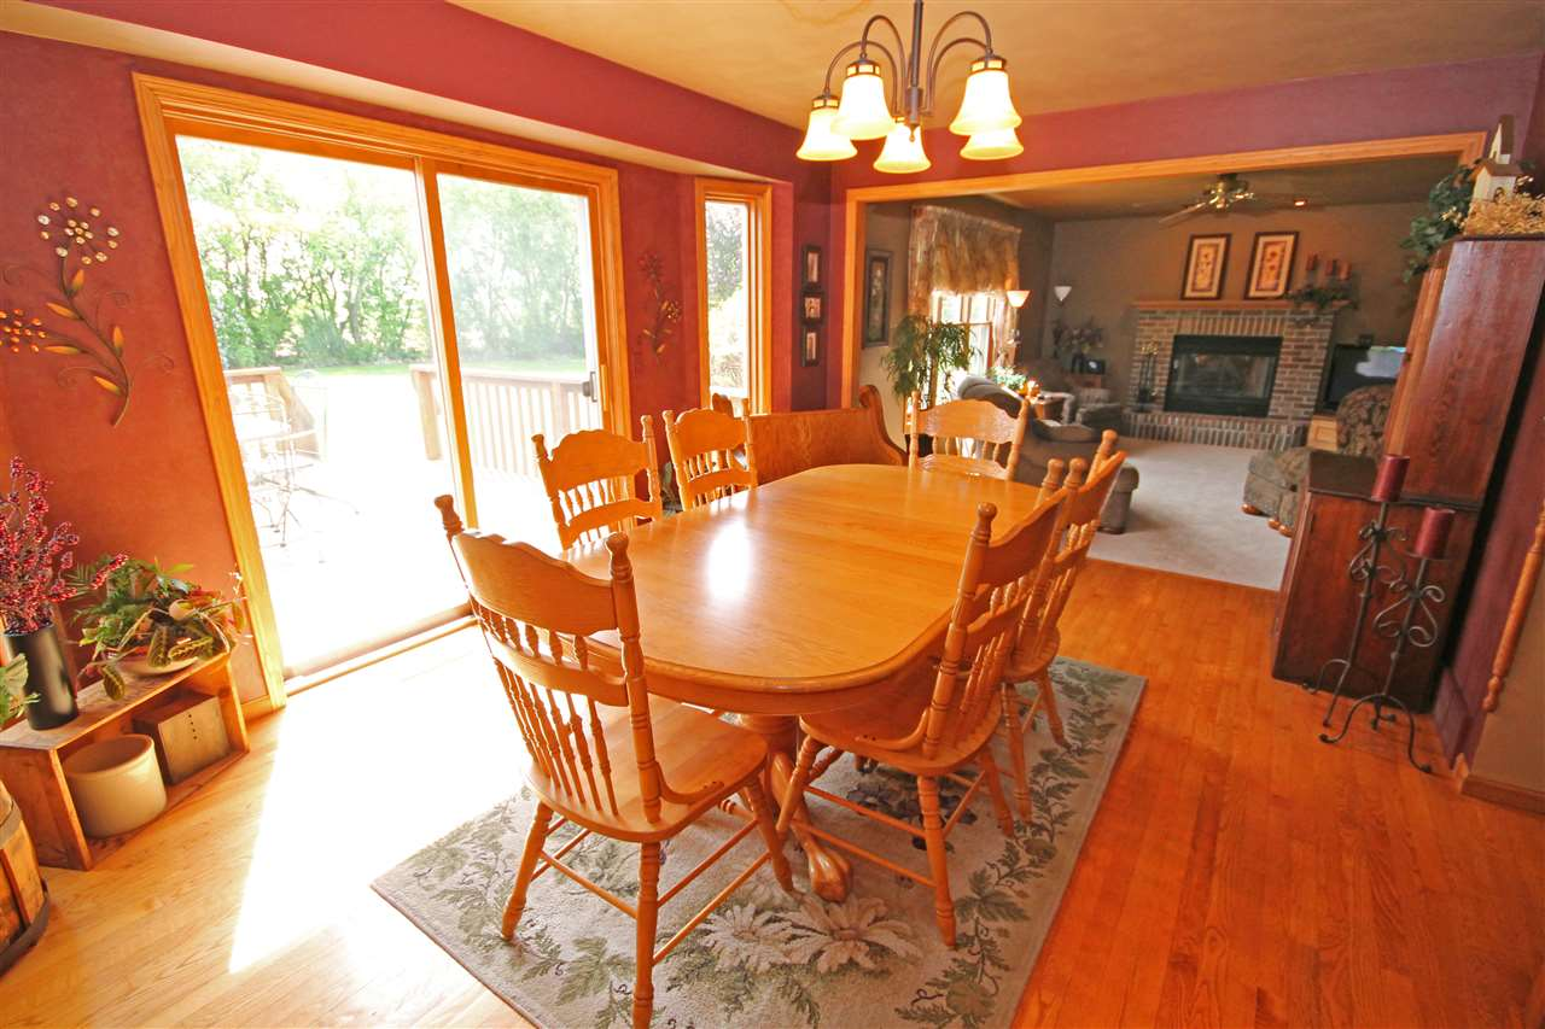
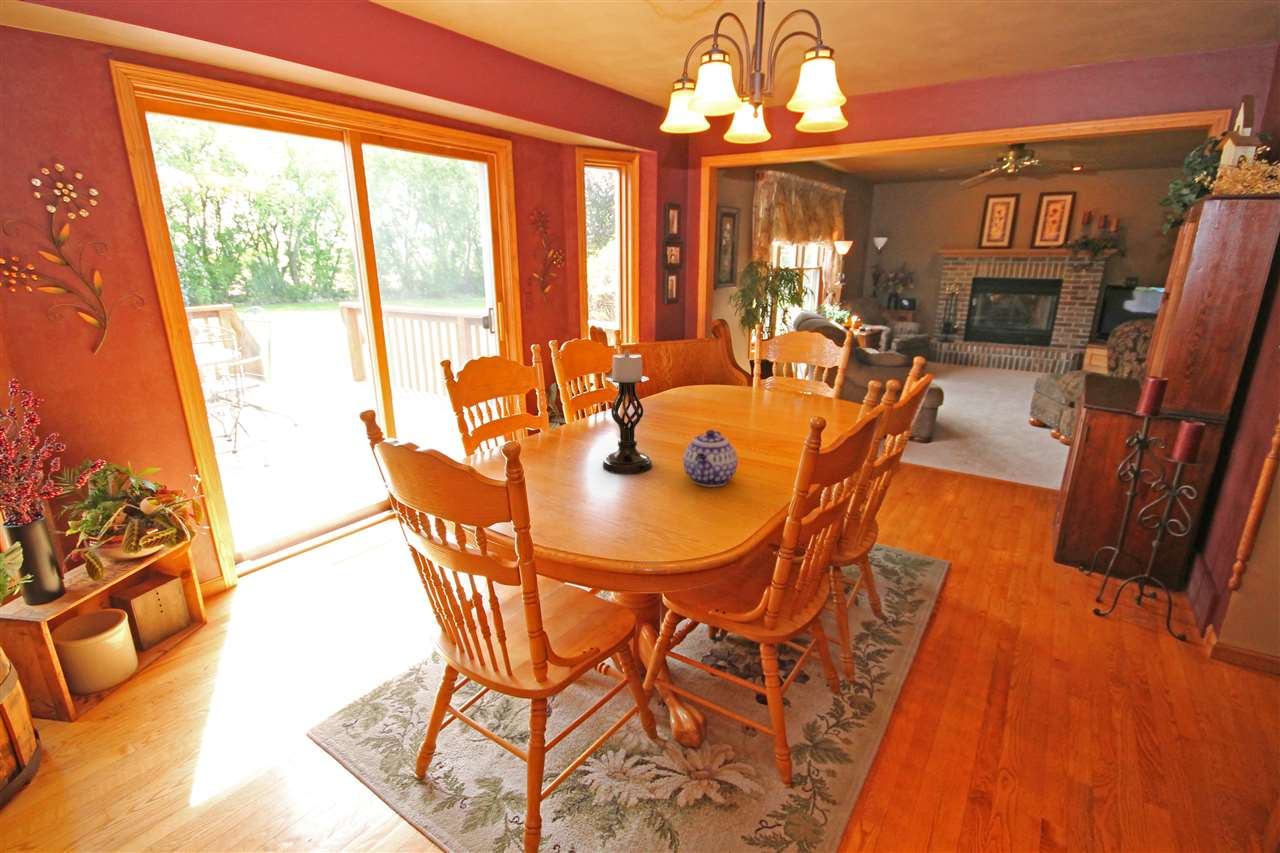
+ teapot (710, 455)
+ candle holder (627, 409)
